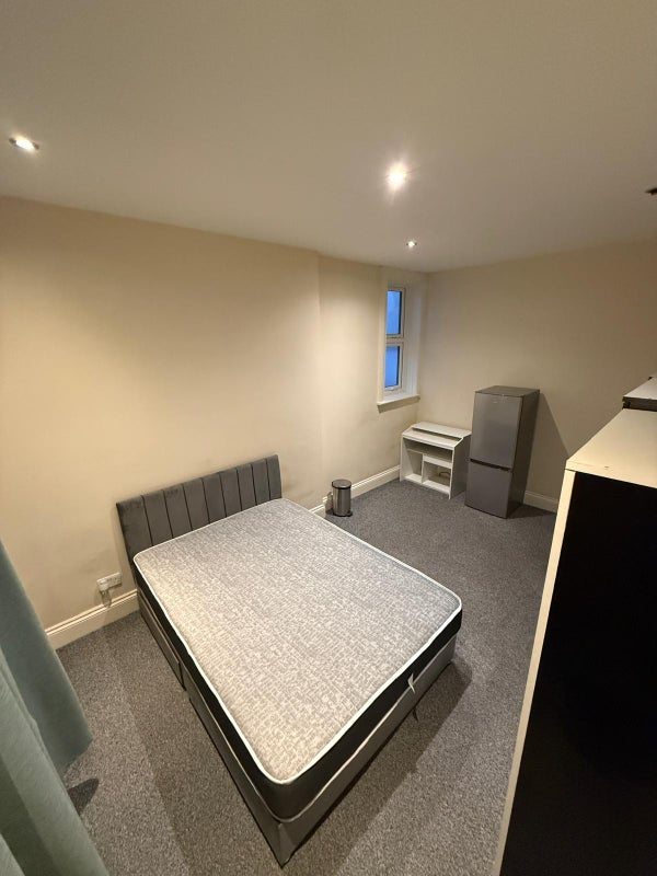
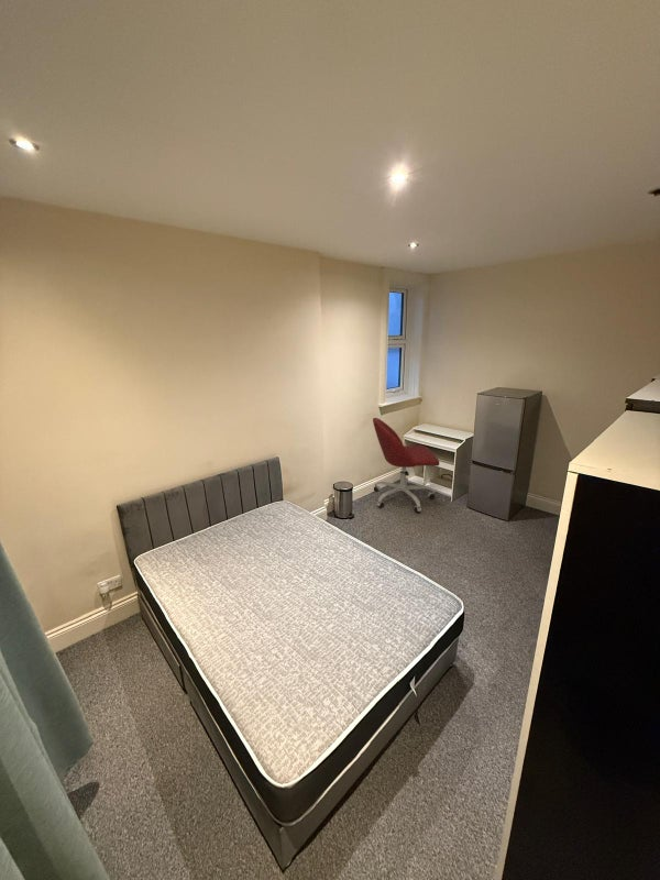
+ office chair (405, 460)
